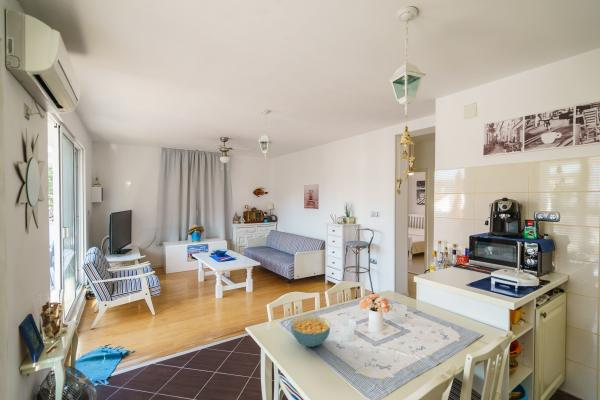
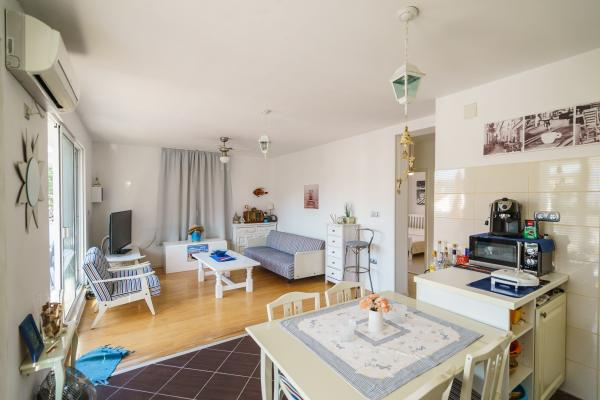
- cereal bowl (310, 333)
